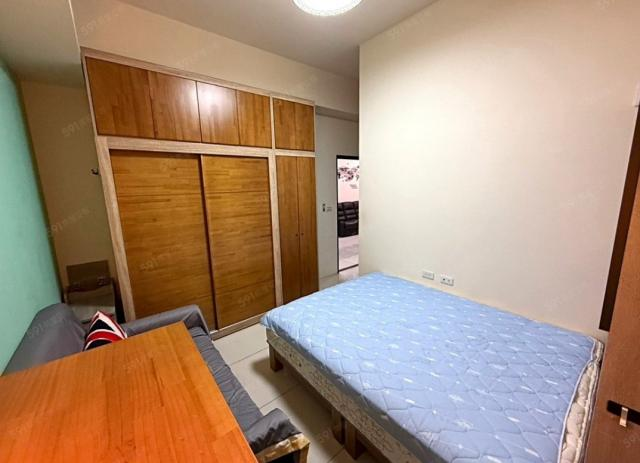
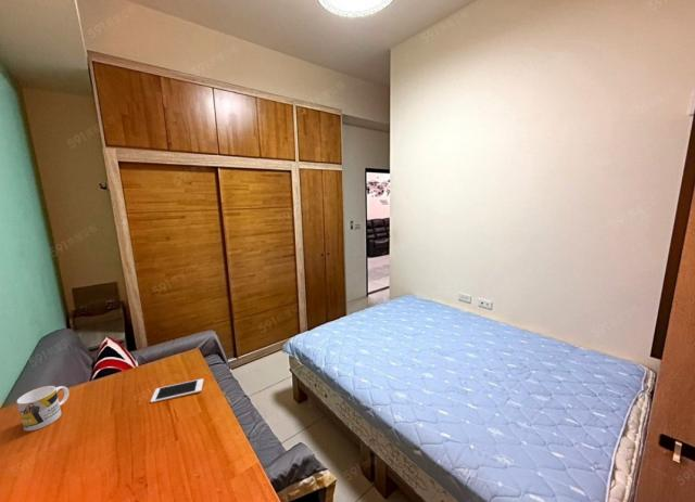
+ mug (47, 403)
+ cell phone (178, 389)
